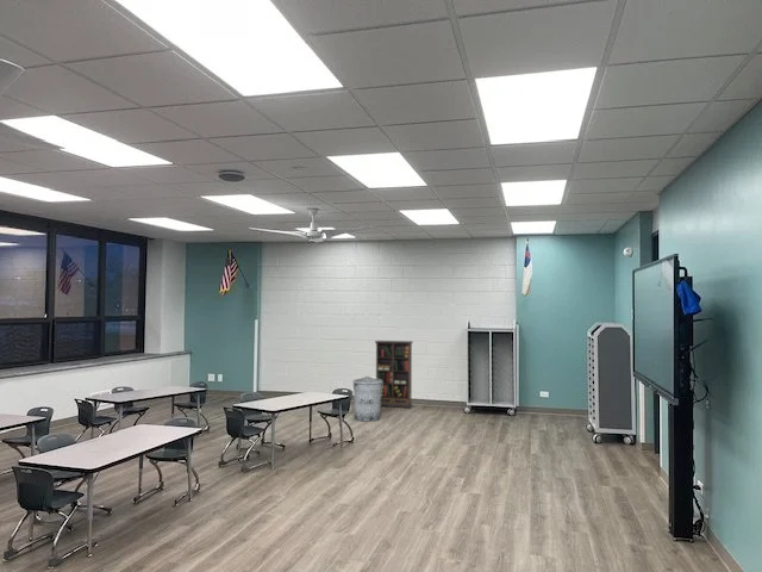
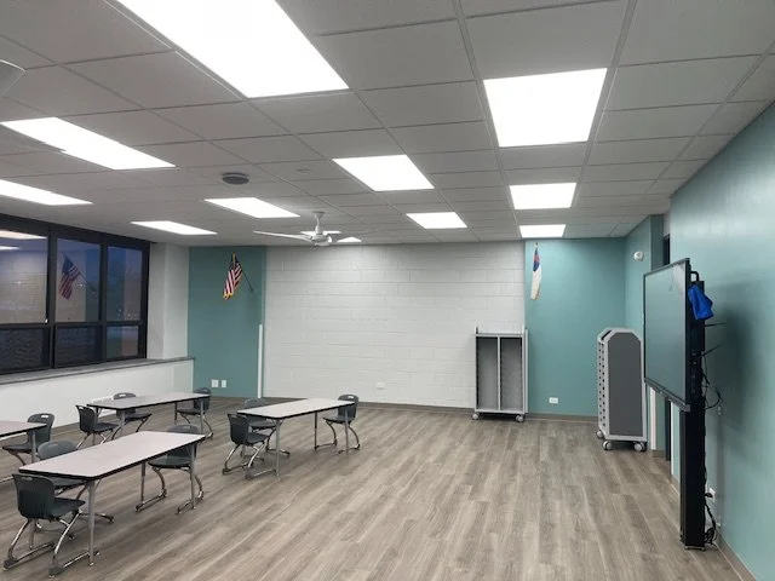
- bookcase (393, 373)
- trash can (367, 397)
